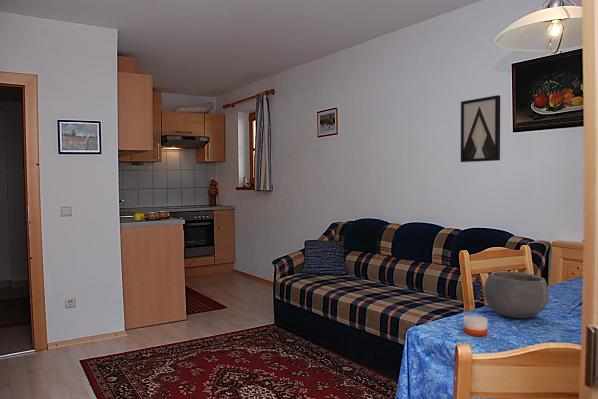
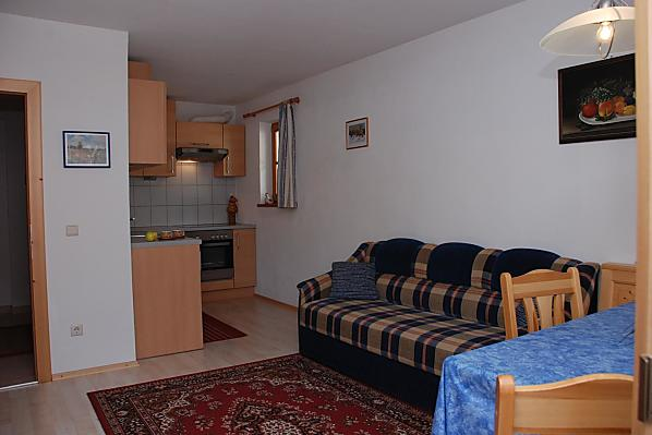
- bowl (515, 295)
- wall art (479, 130)
- candle (475, 317)
